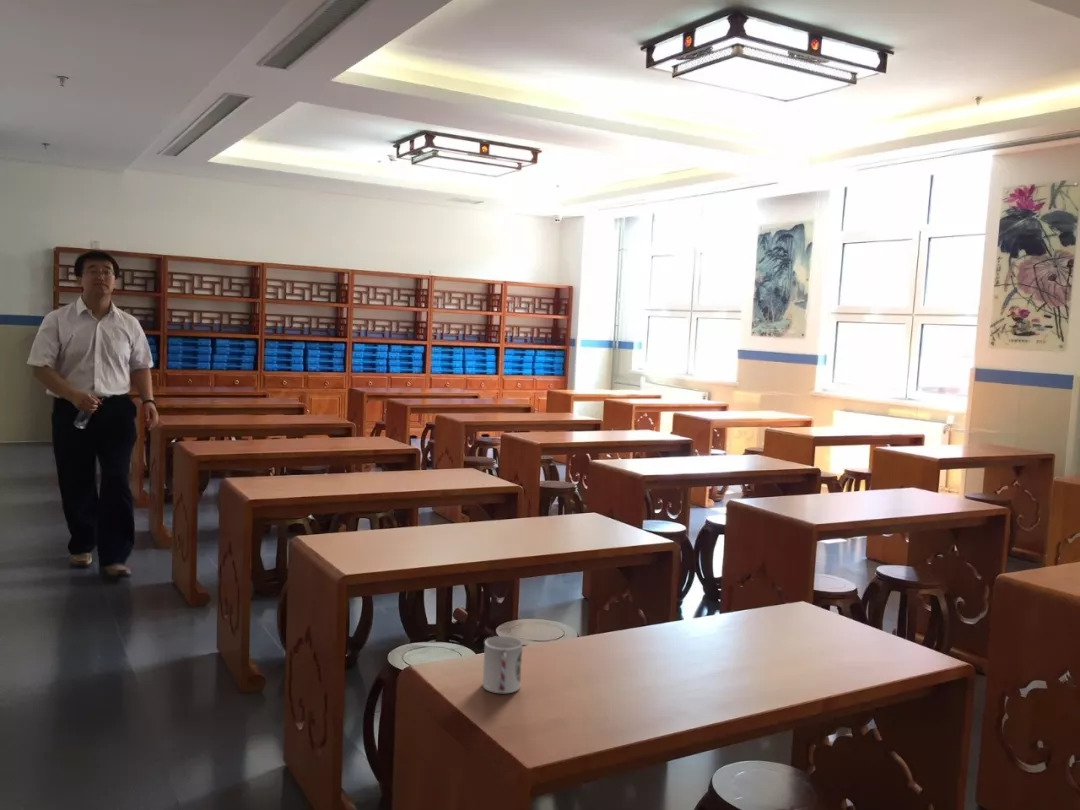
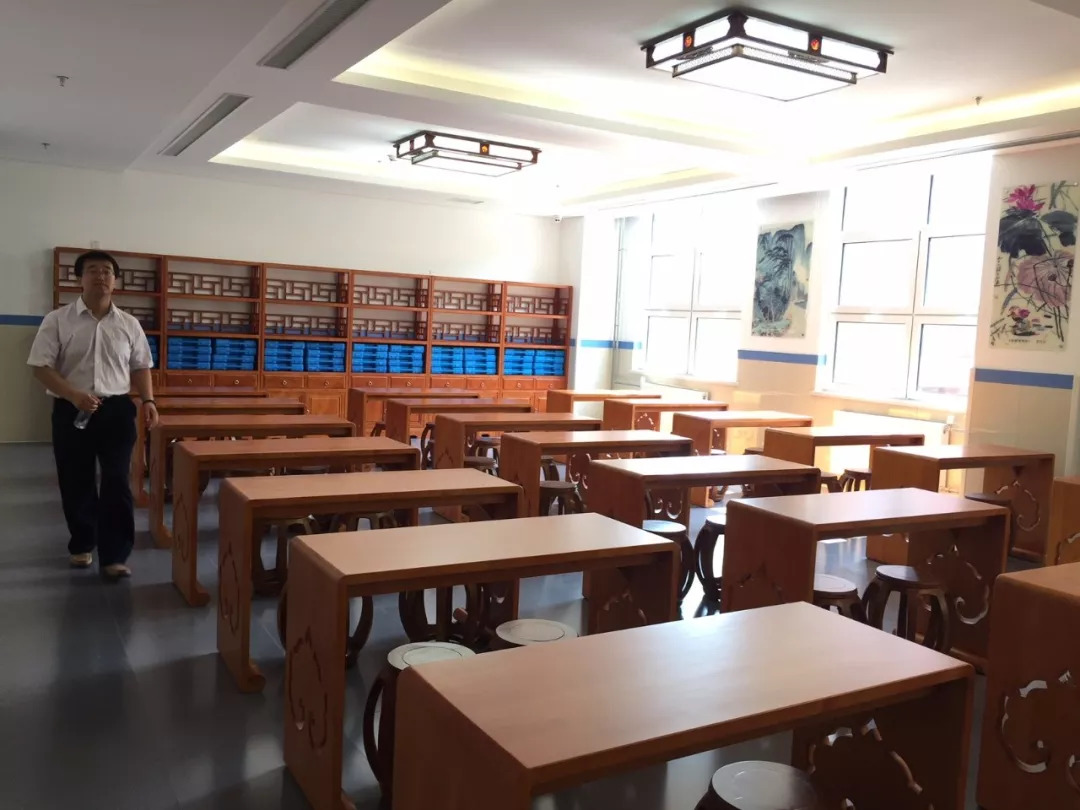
- cup (502, 667)
